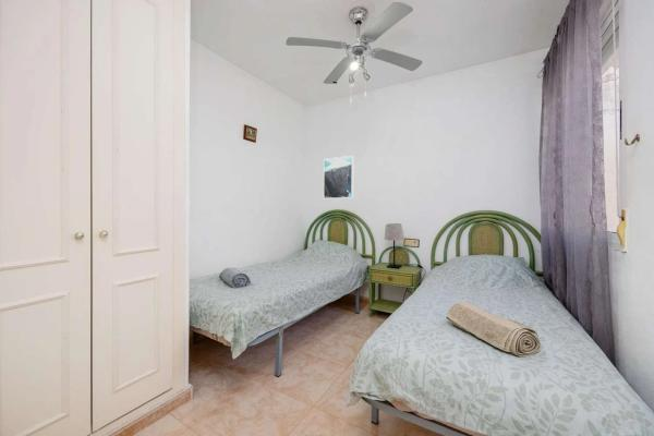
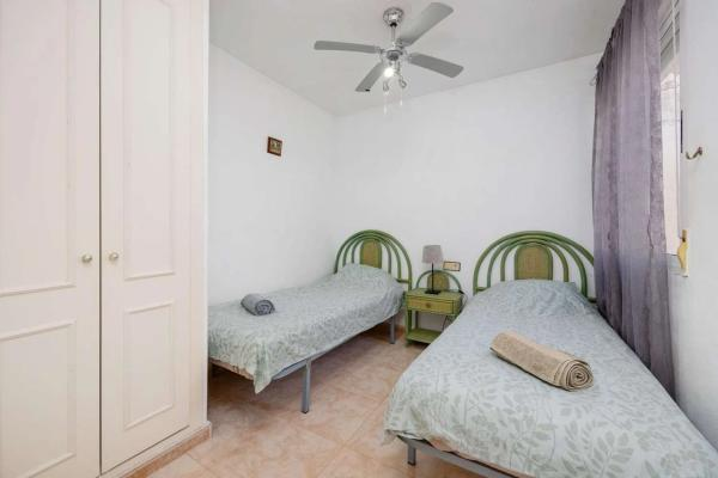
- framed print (338, 178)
